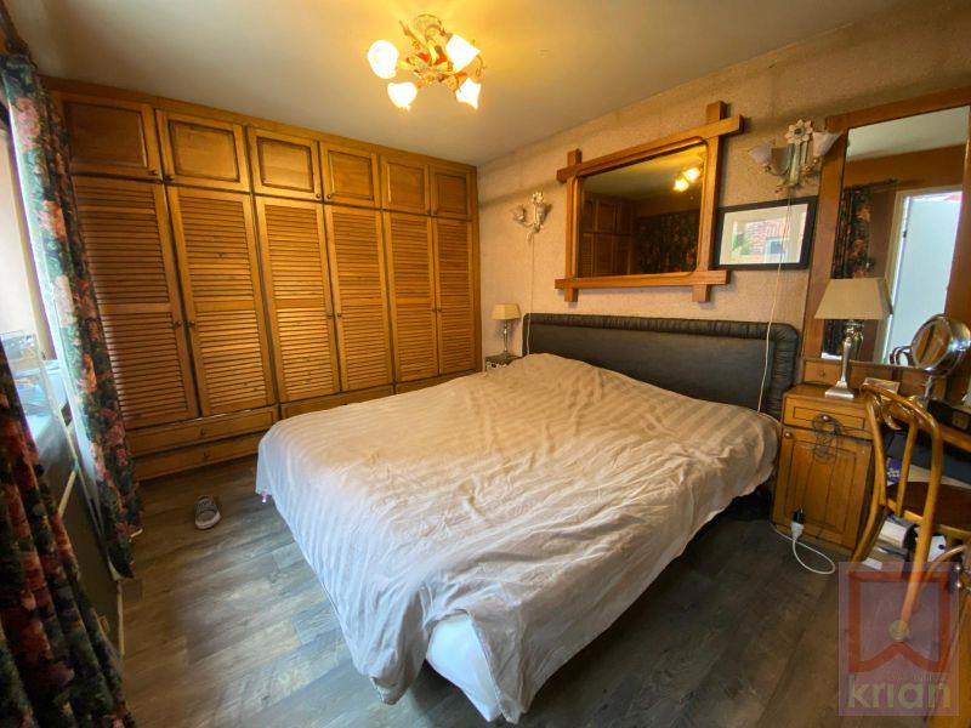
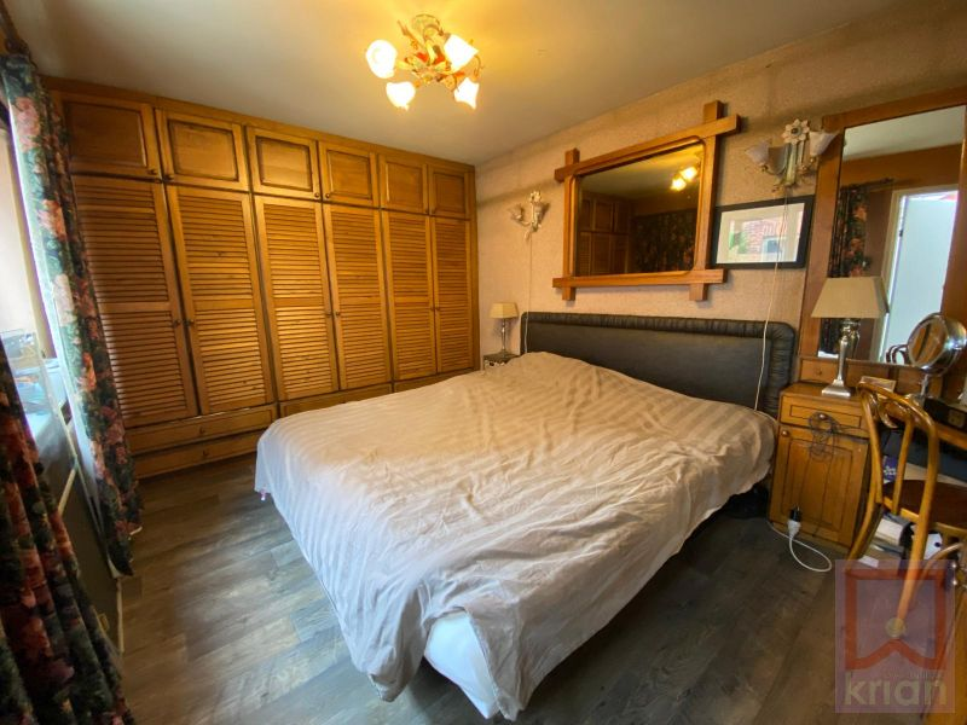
- shoe (206, 508)
